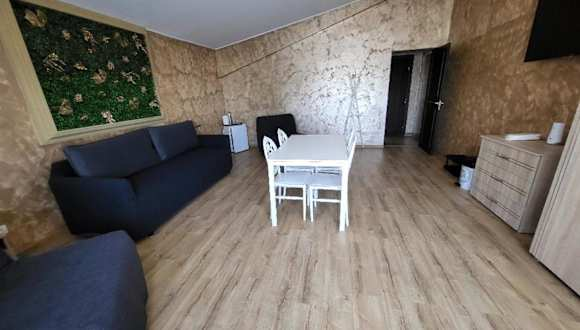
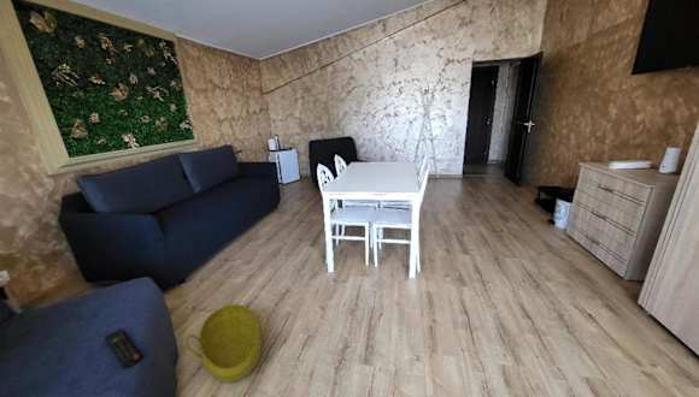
+ basket (231, 340)
+ remote control (122, 348)
